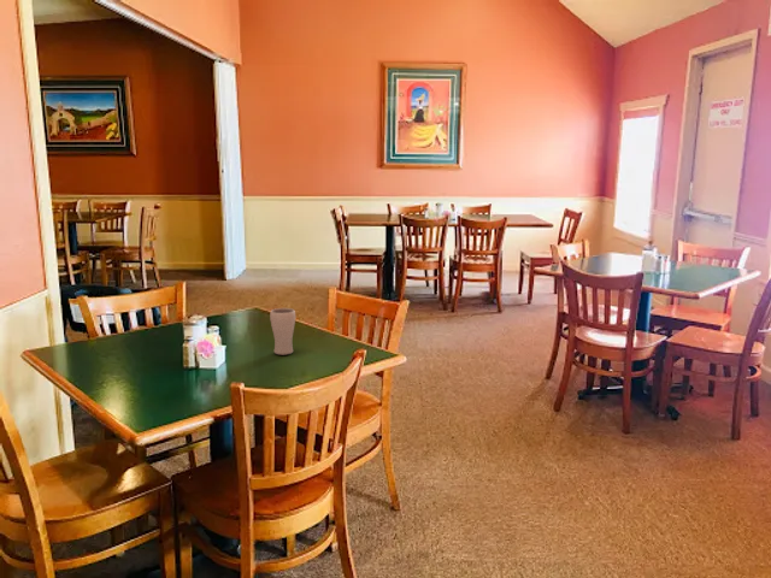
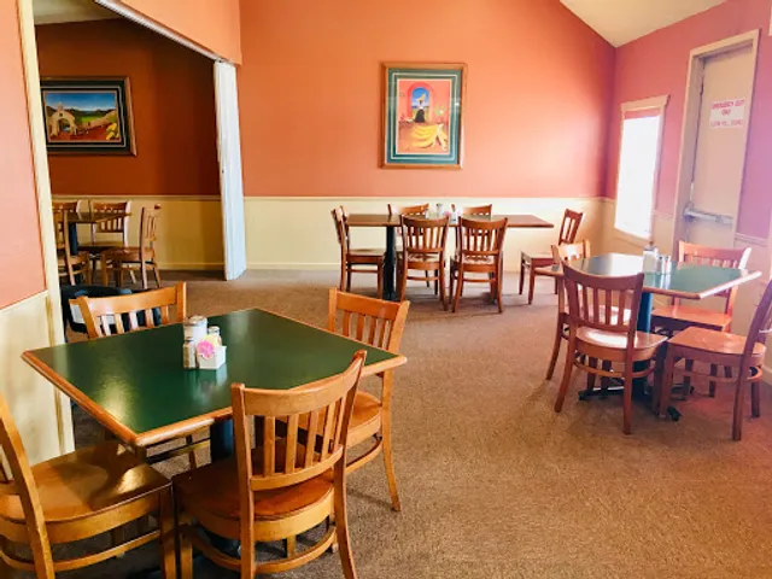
- drinking glass (283, 331)
